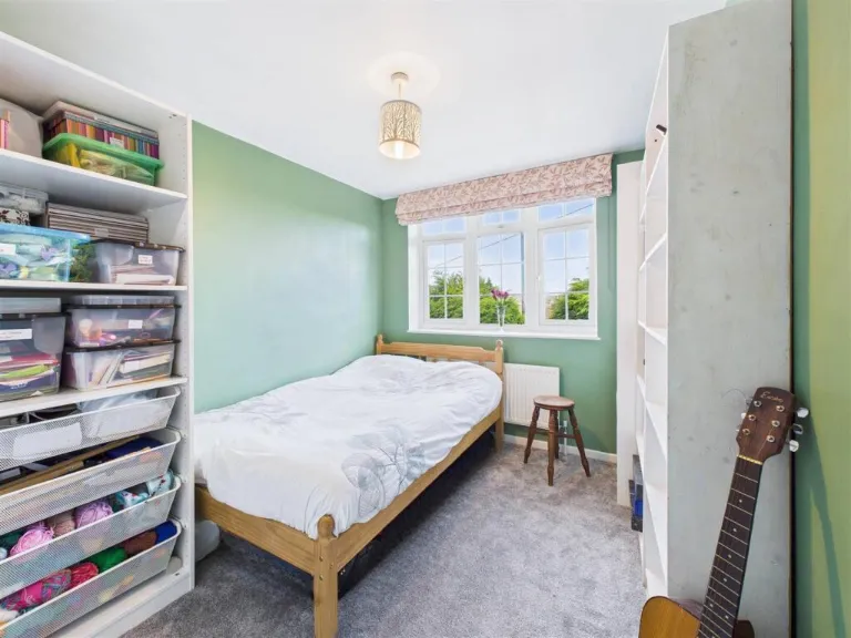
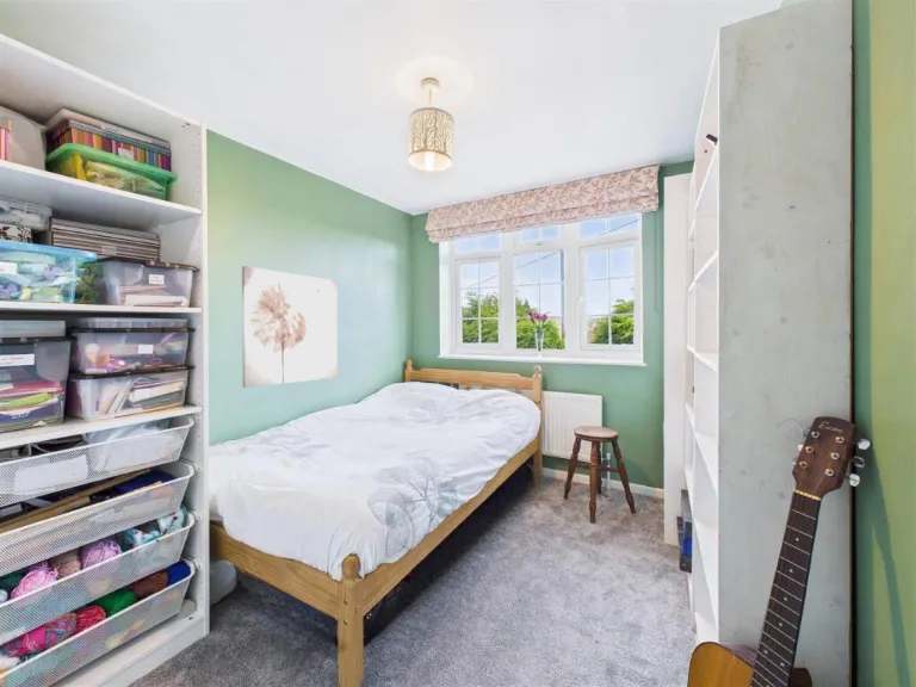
+ wall art (295, 328)
